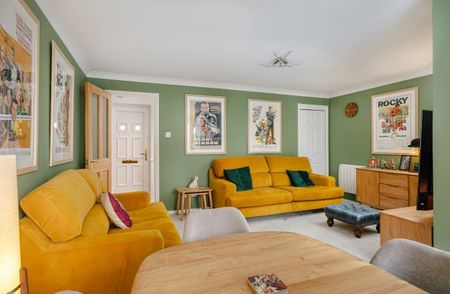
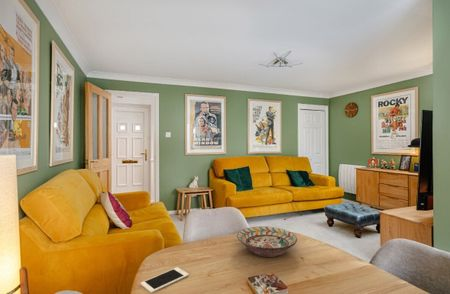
+ decorative bowl (266, 243)
+ cell phone (165, 279)
